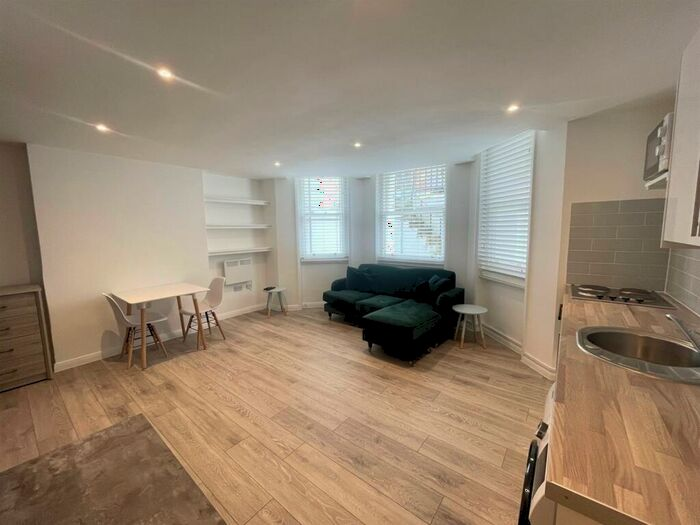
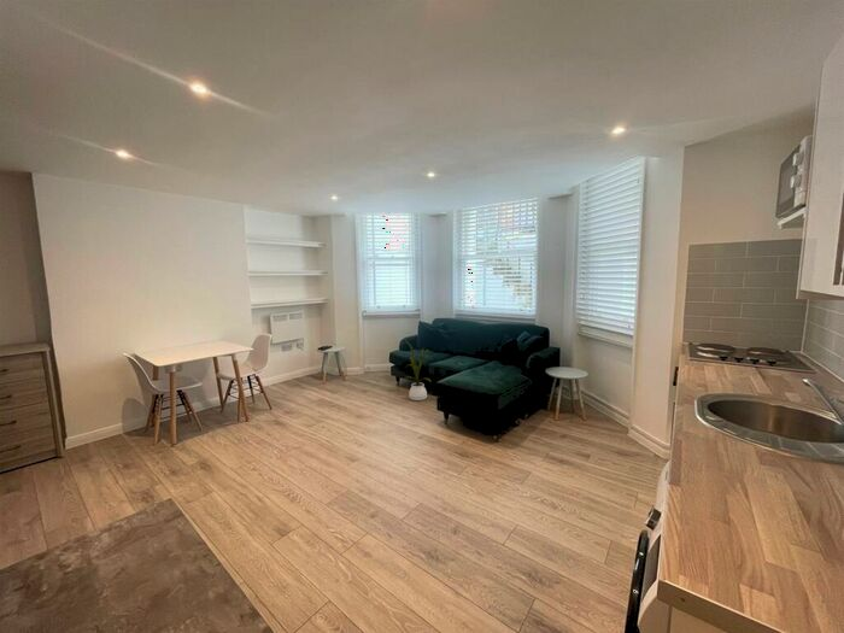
+ house plant (416, 370)
